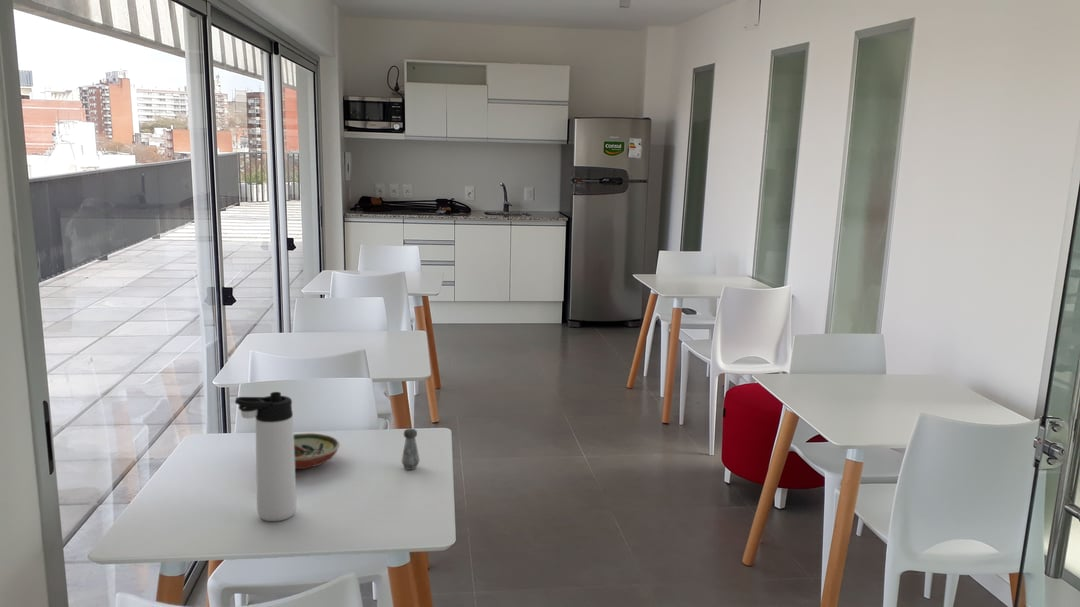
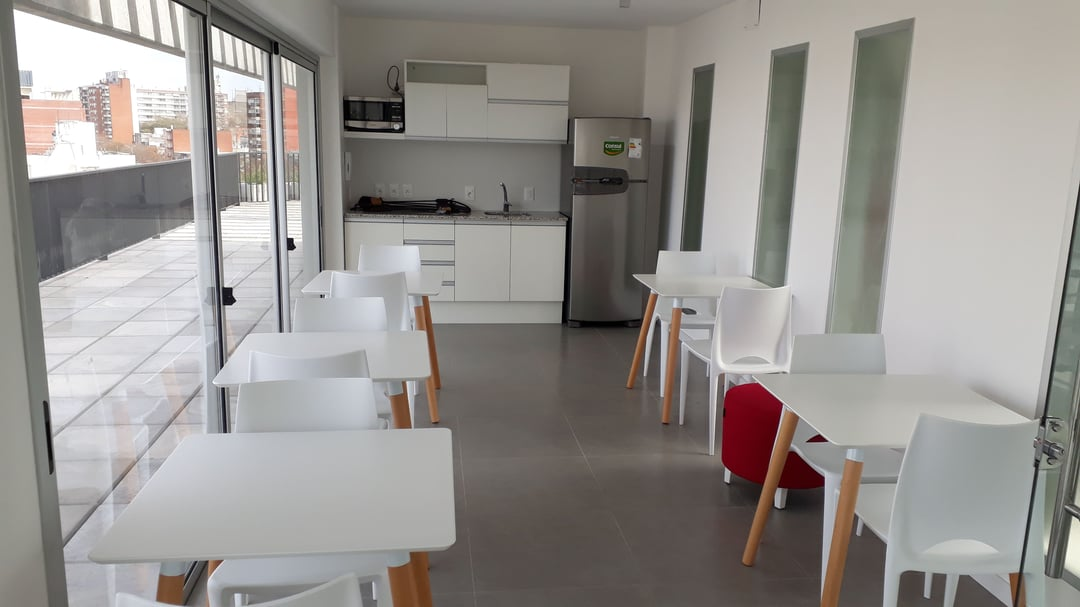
- thermos bottle (266, 456)
- salt shaker (410, 448)
- decorative bowl (302, 454)
